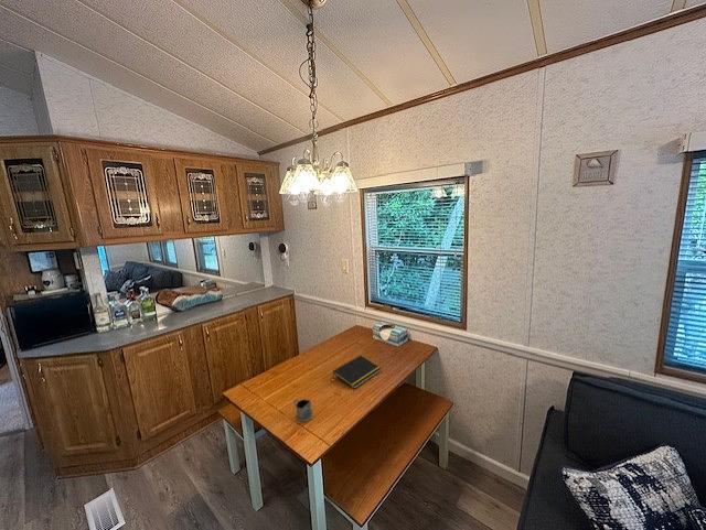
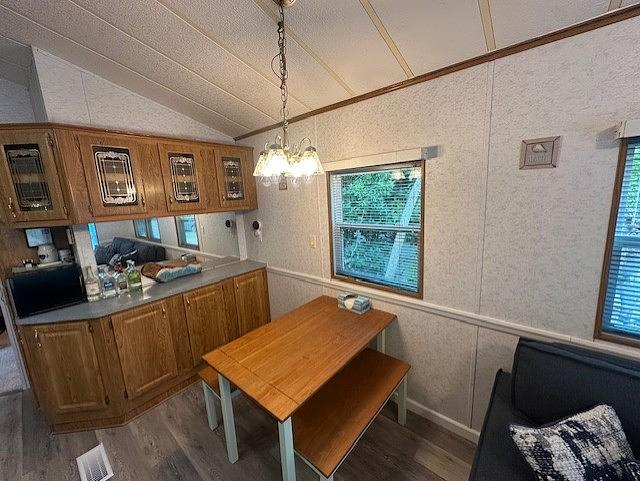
- notepad (357, 370)
- tea glass holder (301, 407)
